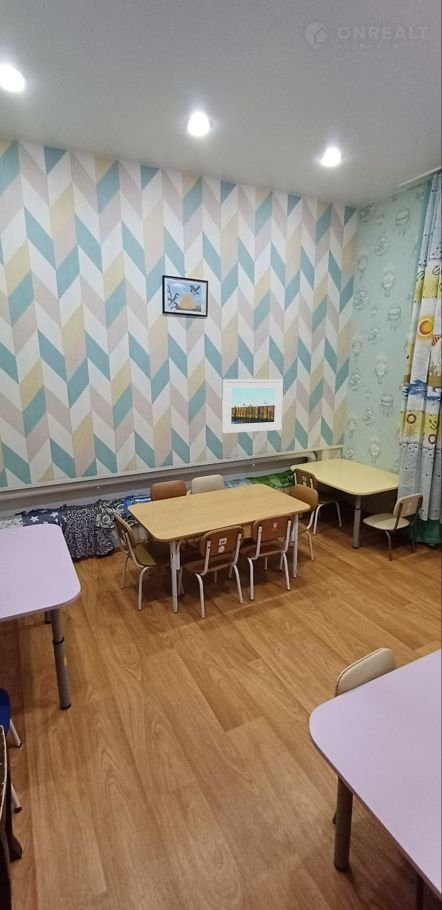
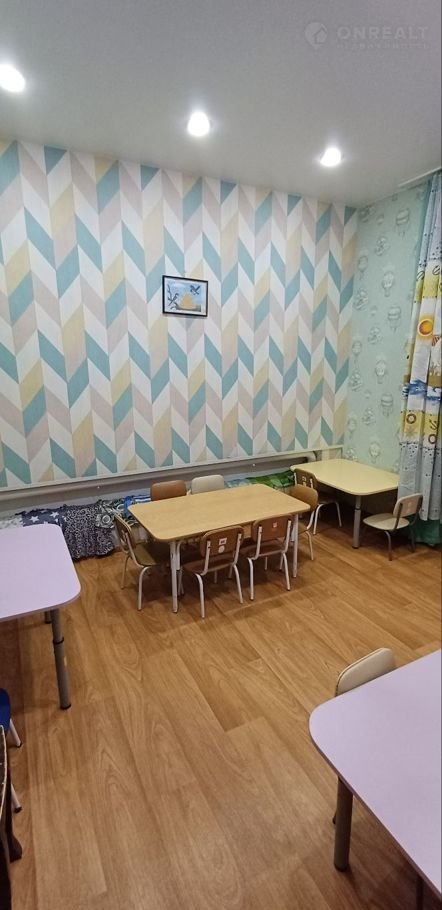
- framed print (253, 405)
